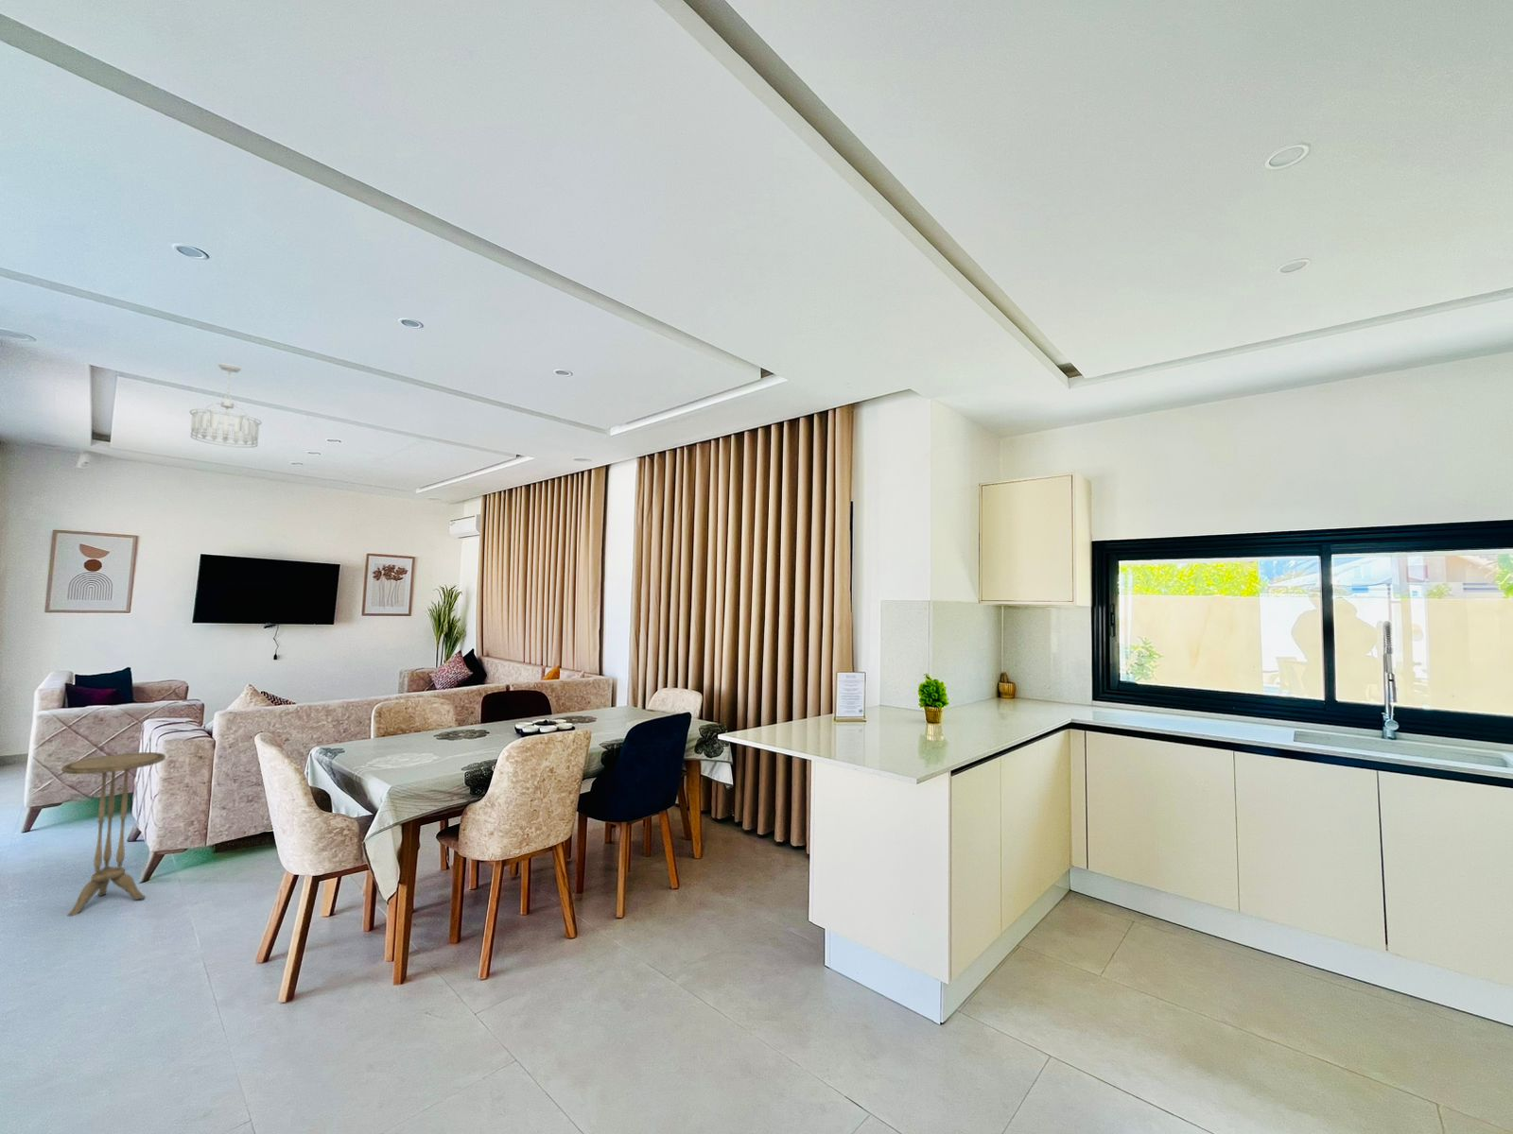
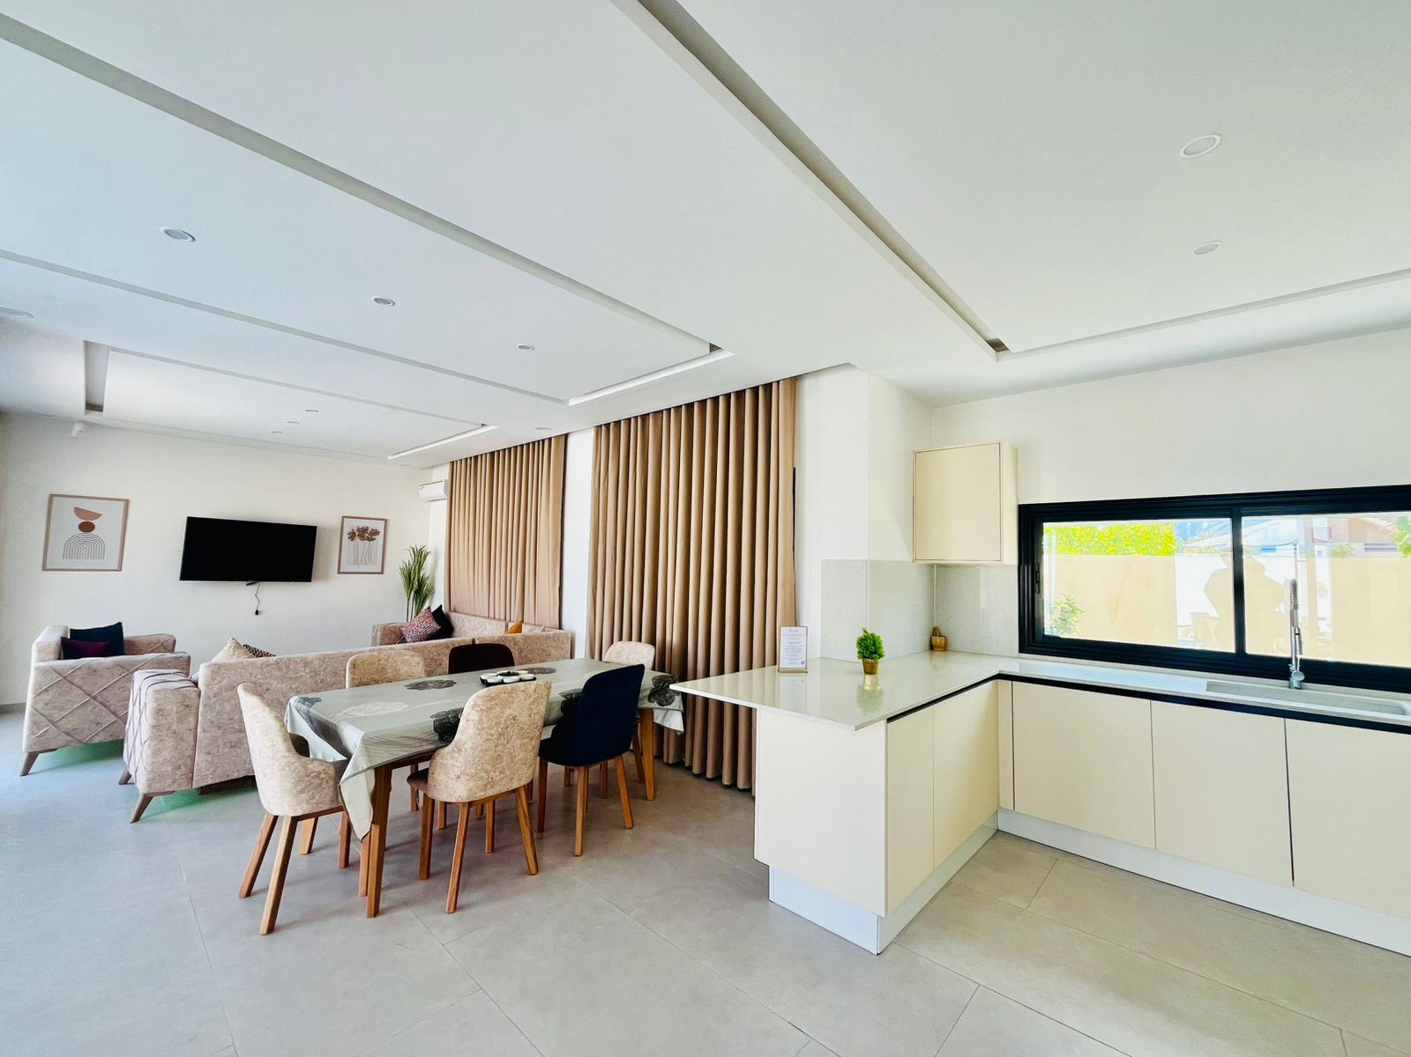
- side table (111, 830)
- ceiling light fixture (226, 404)
